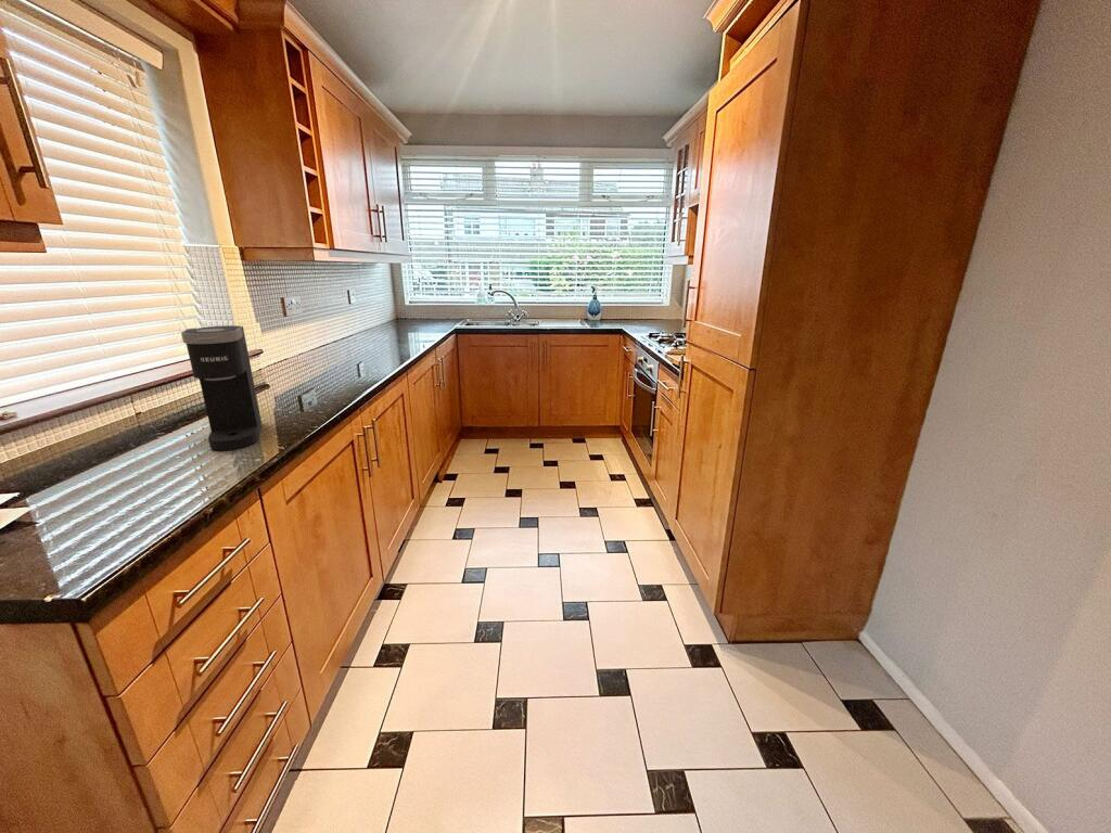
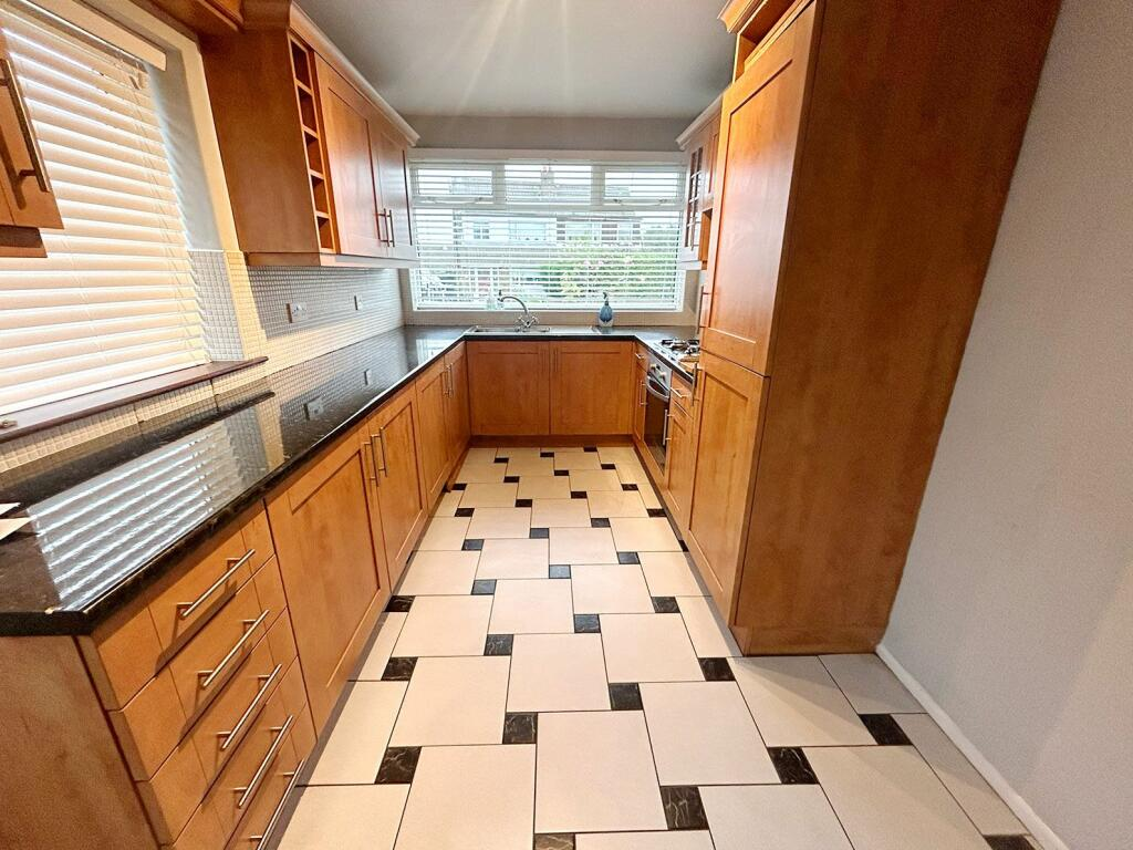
- coffee maker (227, 383)
